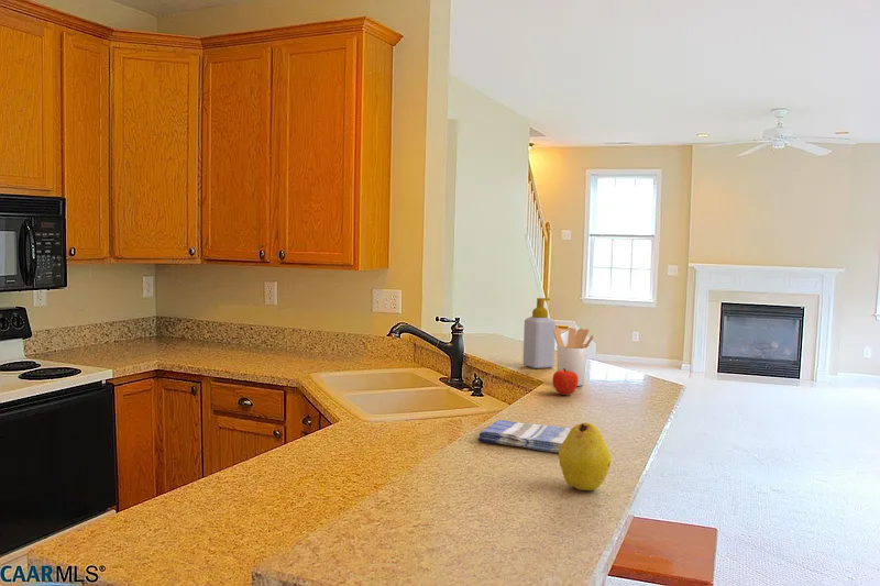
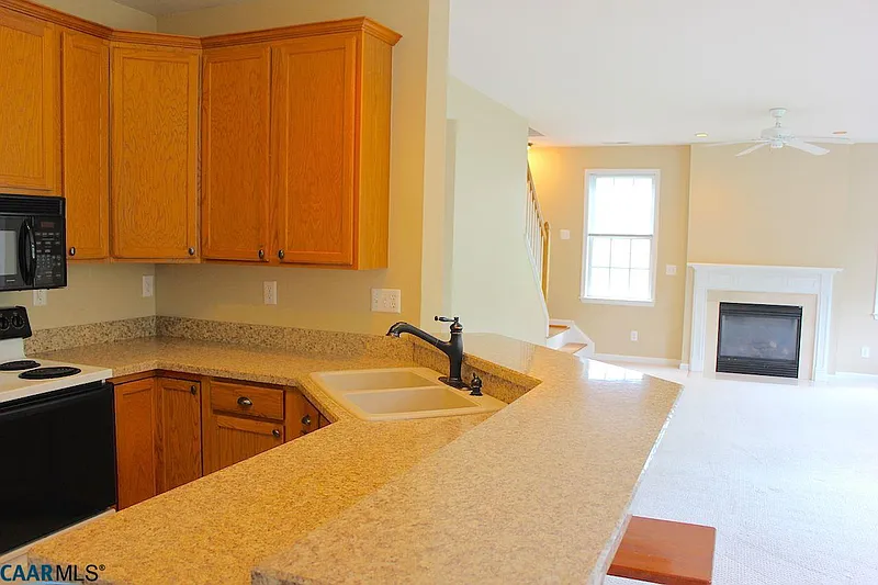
- fruit (564, 380)
- utensil holder (573, 354)
- dish towel (537, 433)
- soap bottle (539, 332)
- fruit (584, 454)
